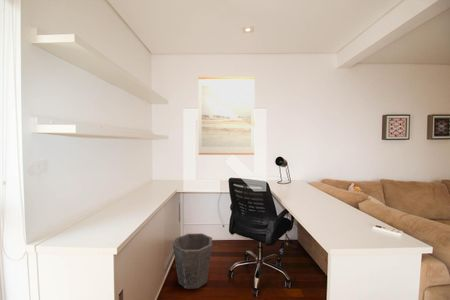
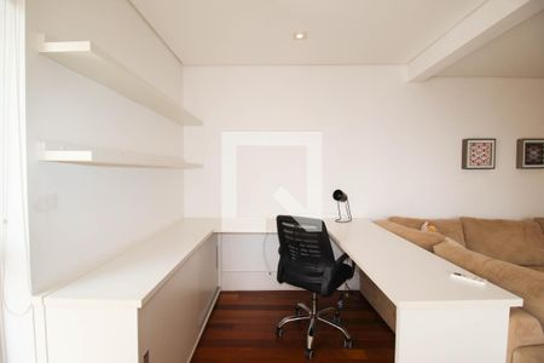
- wall art (226, 116)
- waste bin (193, 260)
